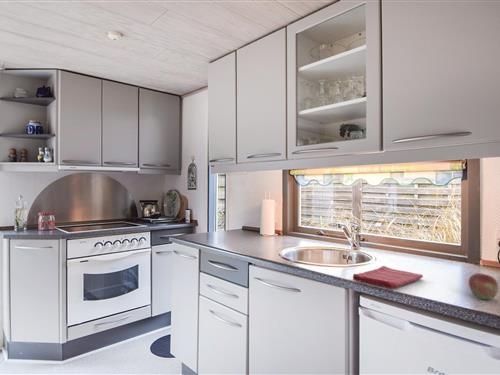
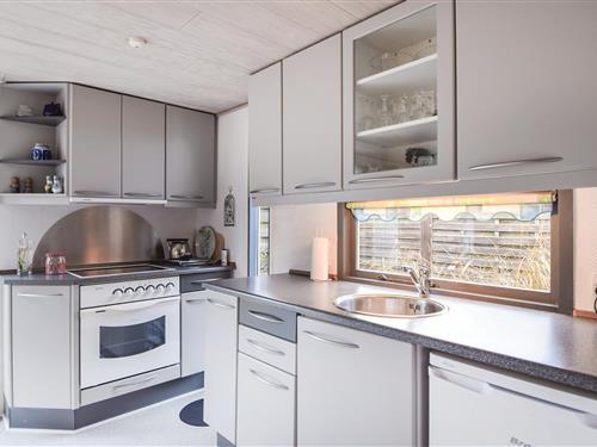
- dish towel (387, 276)
- fruit (483, 285)
